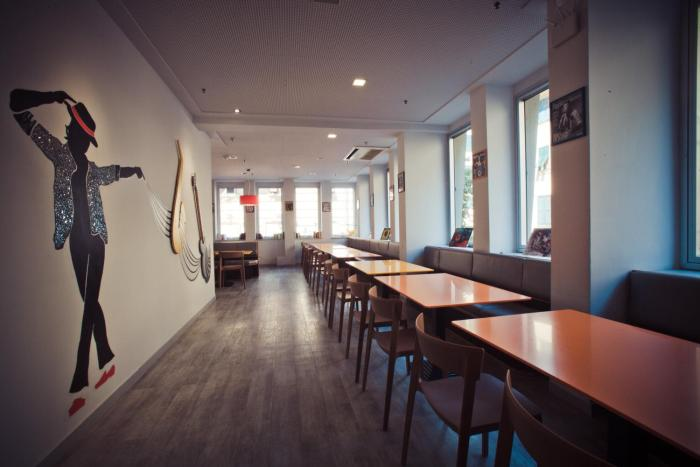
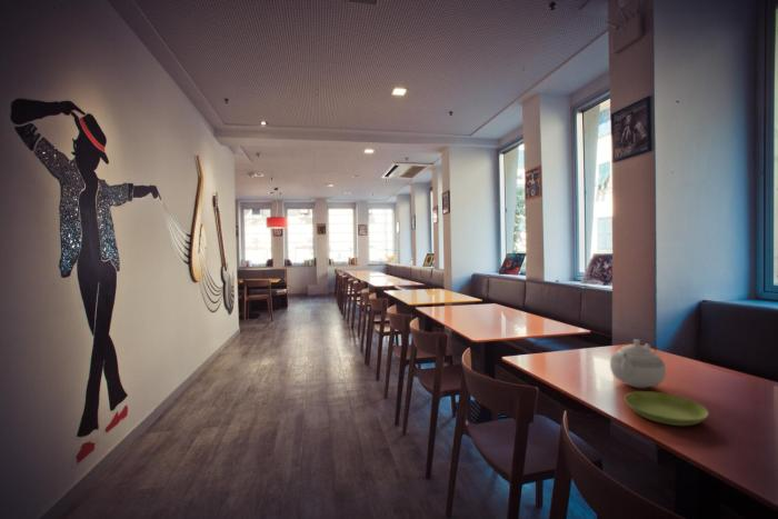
+ saucer (664, 409)
+ teapot (637, 361)
